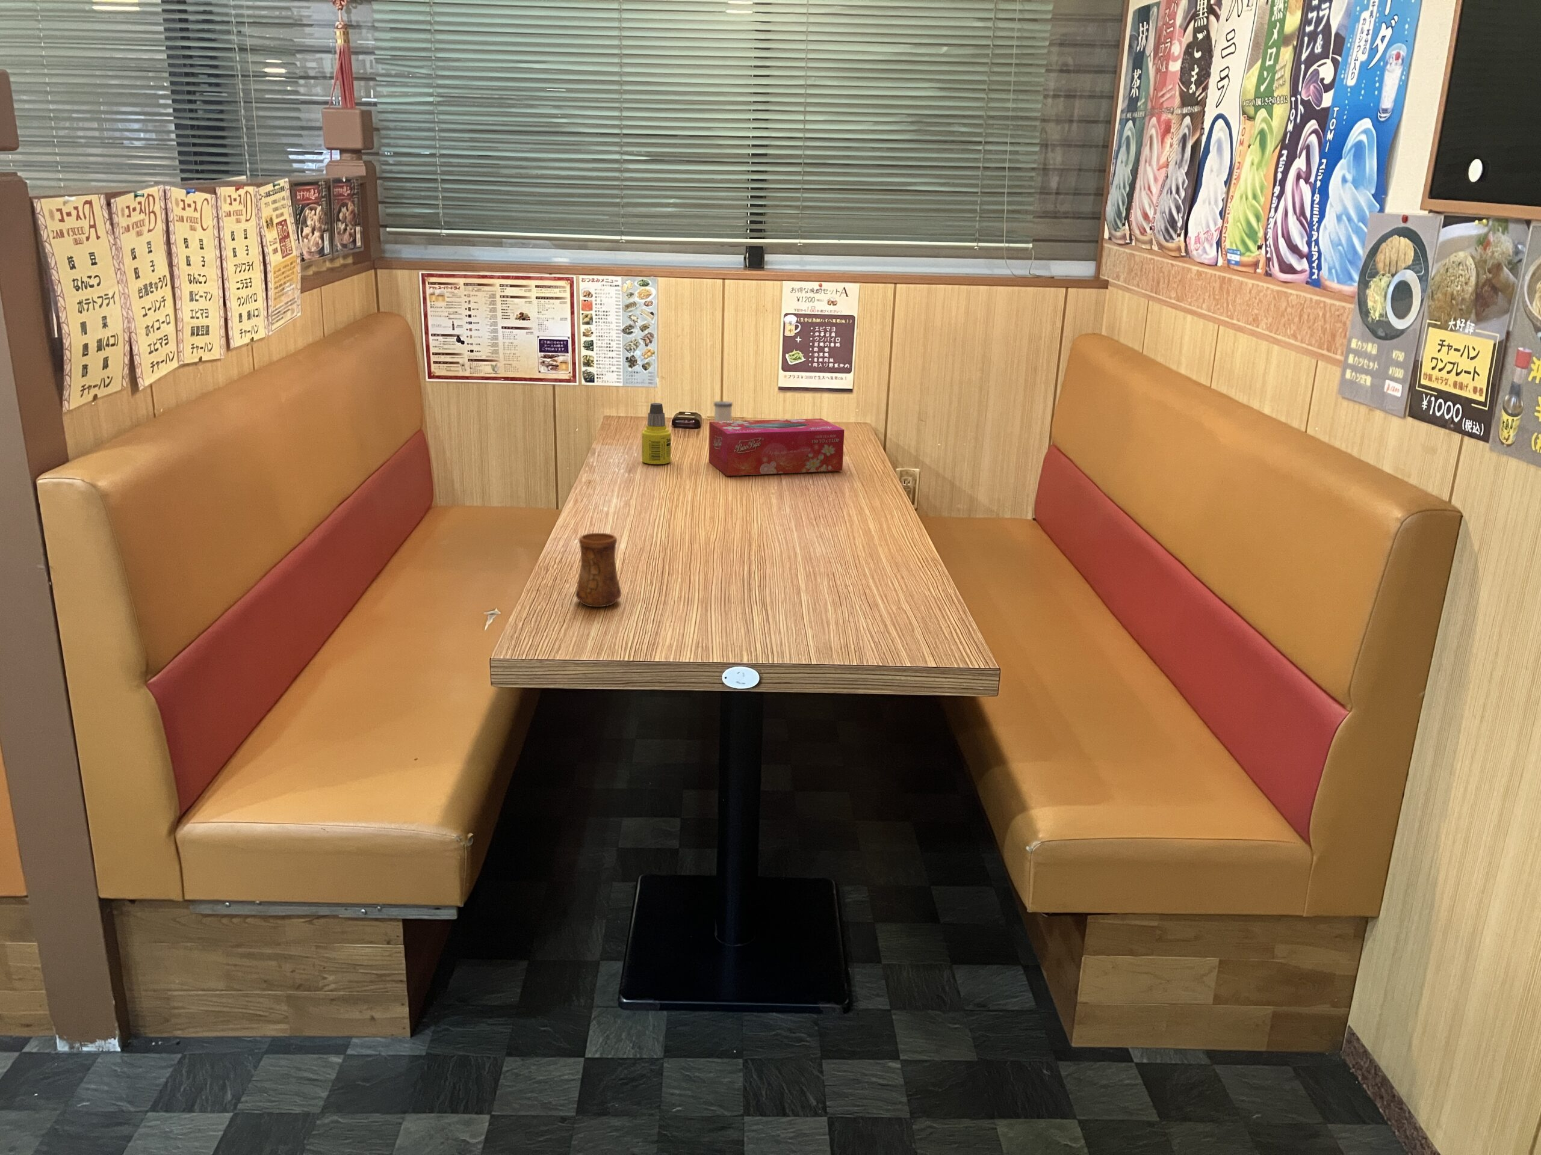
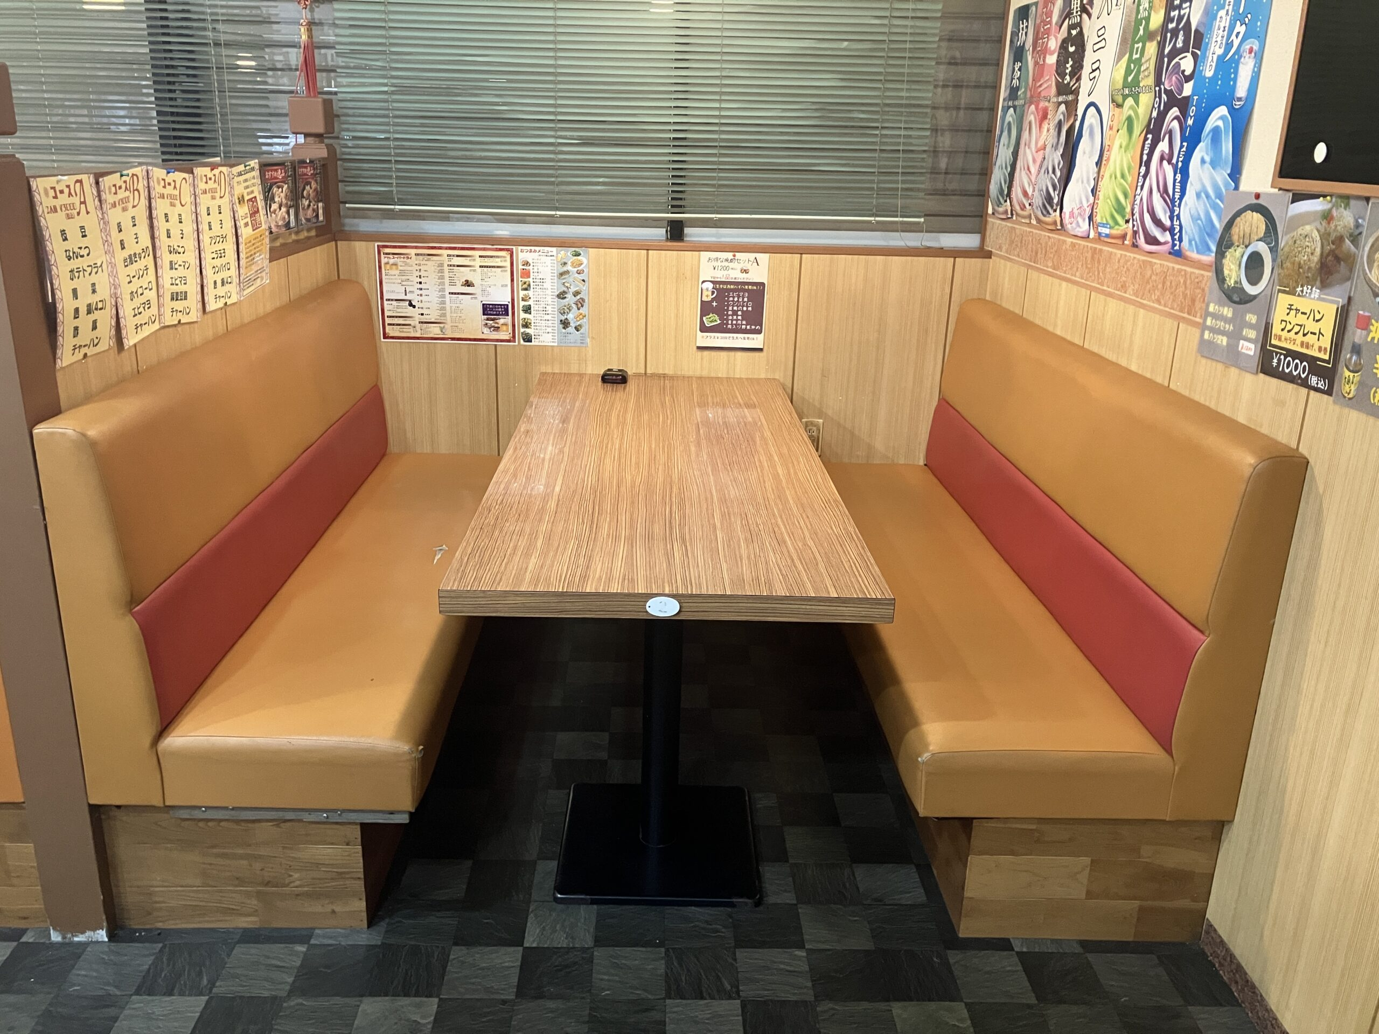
- salt shaker (722, 420)
- cup (598, 570)
- tissue box (775, 445)
- bottle (656, 433)
